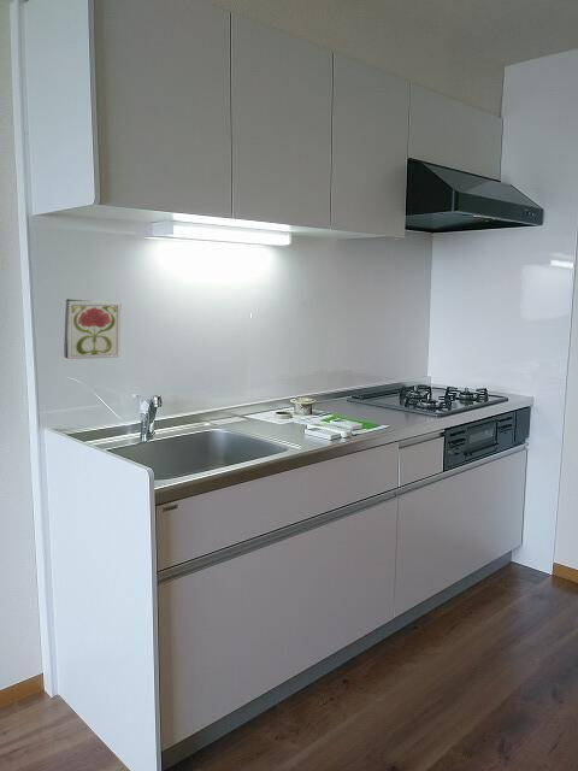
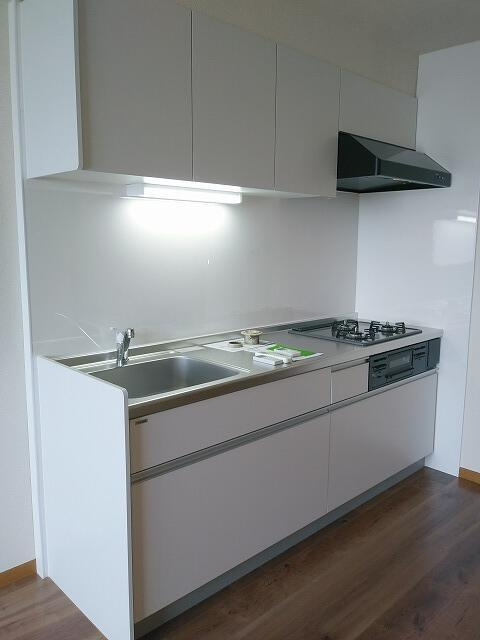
- decorative tile (93, 329)
